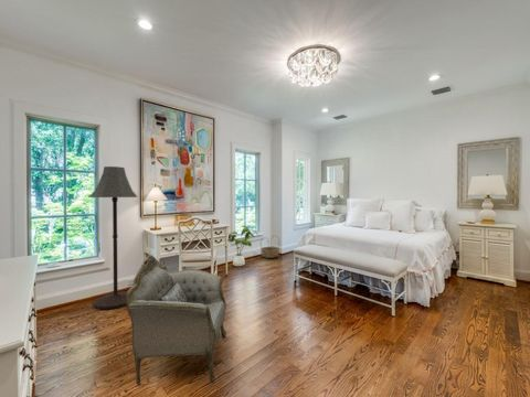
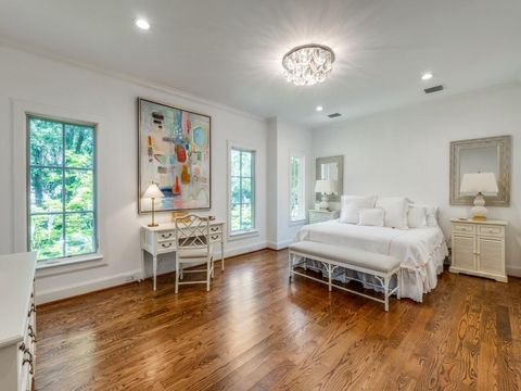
- basket (268, 246)
- floor lamp (115, 234)
- armchair (184, 304)
- house plant (243, 245)
